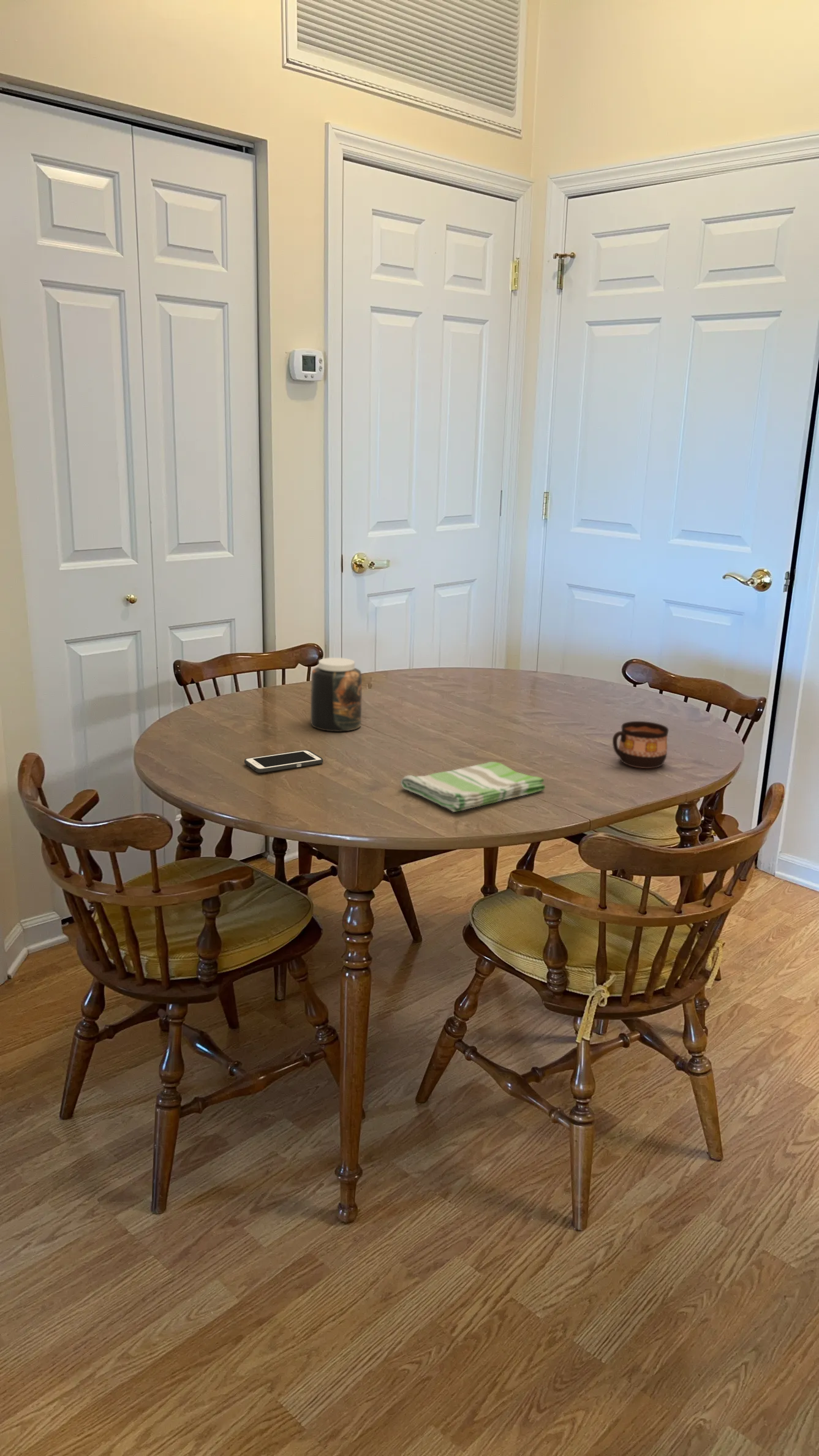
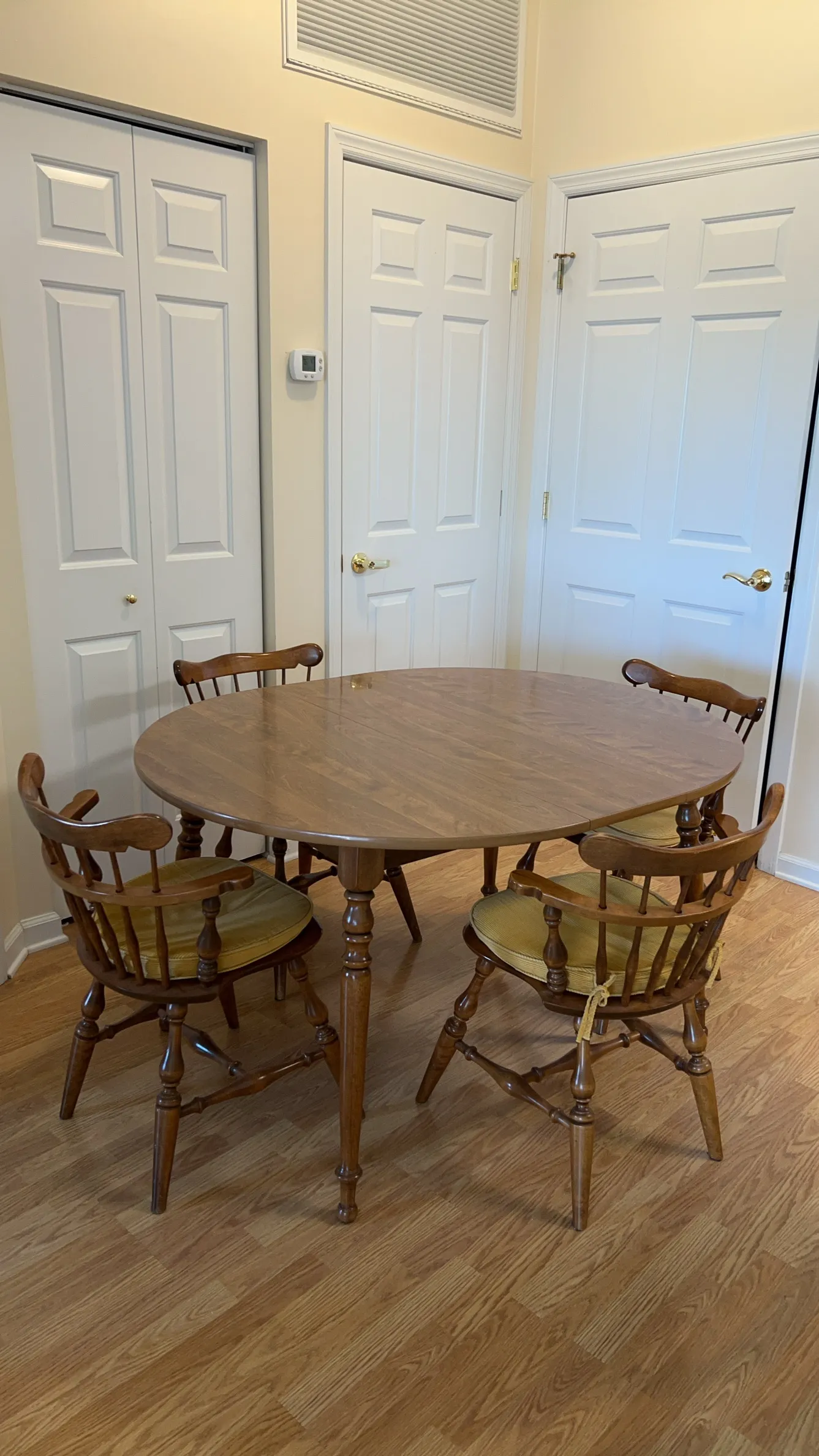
- dish towel (473, 781)
- jar (336, 693)
- cup (640, 745)
- cell phone (284, 761)
